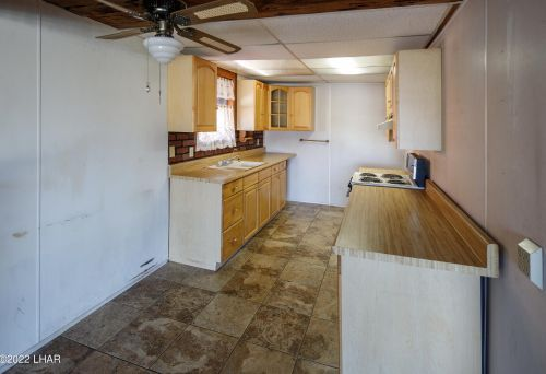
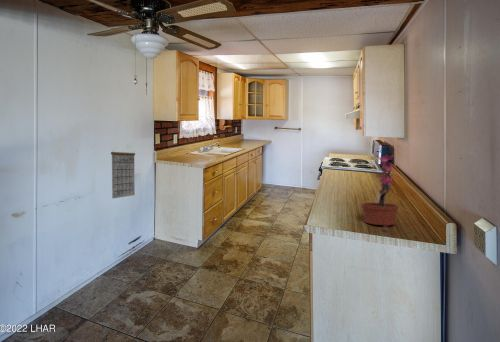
+ potted plant (379, 190)
+ calendar (123, 169)
